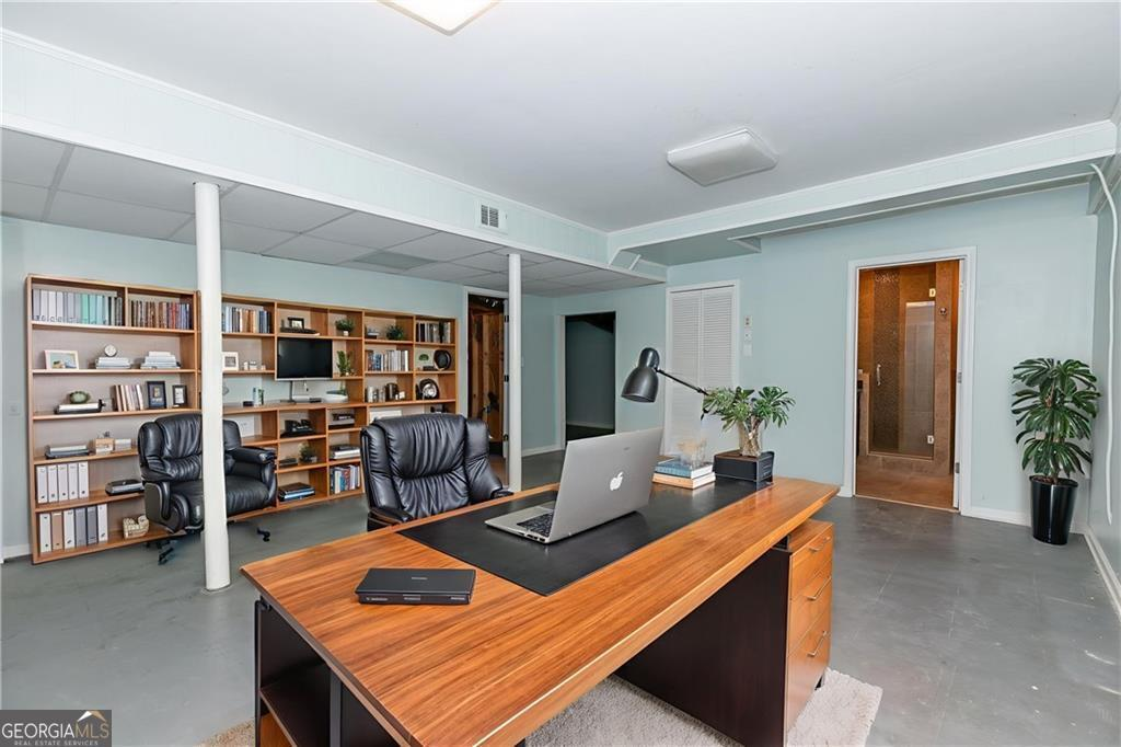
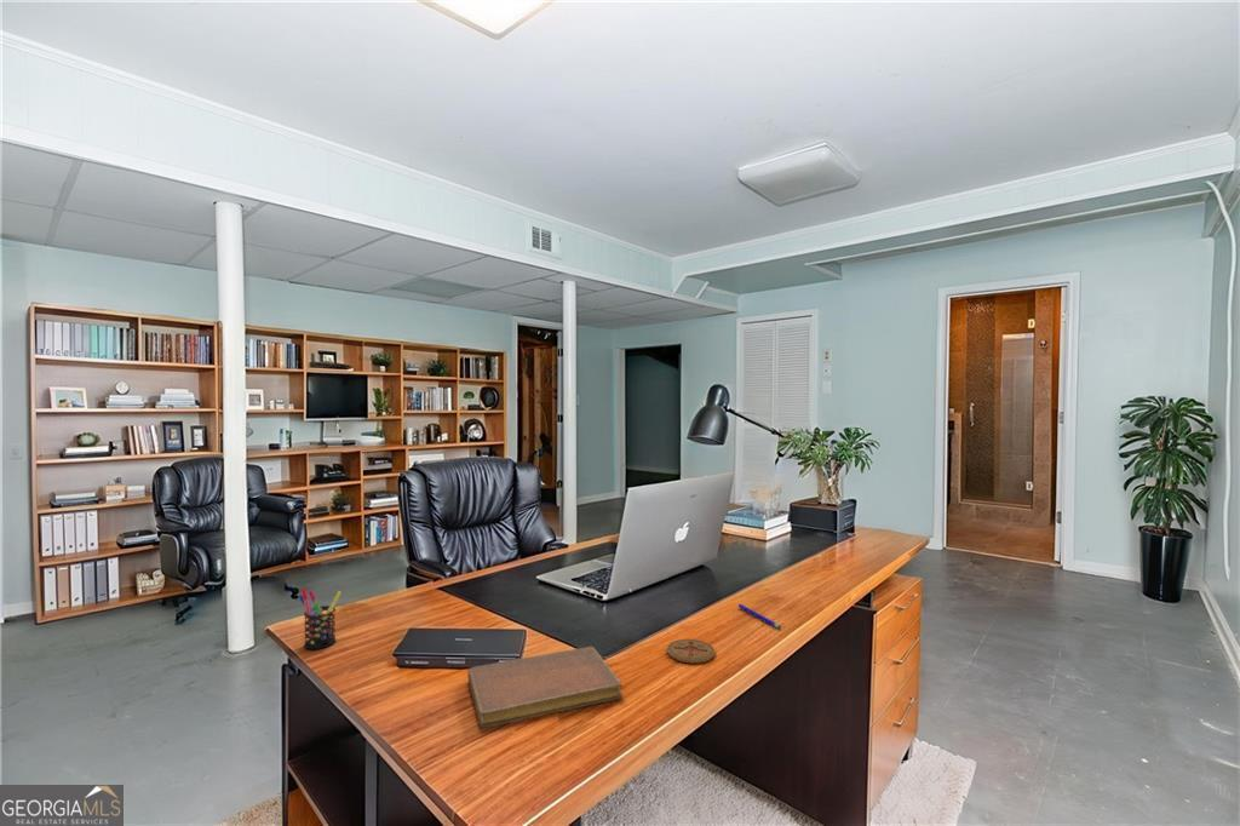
+ coaster (690, 650)
+ pen holder (317, 616)
+ notebook (542, 681)
+ pen (758, 615)
